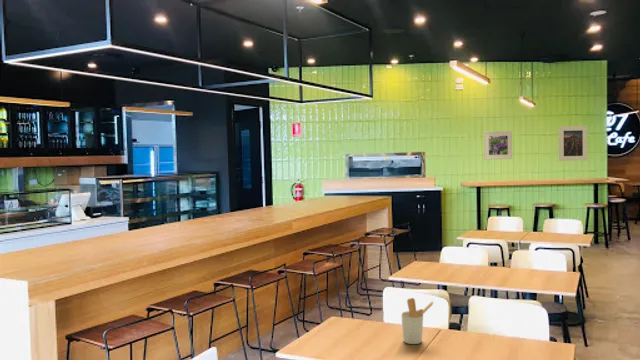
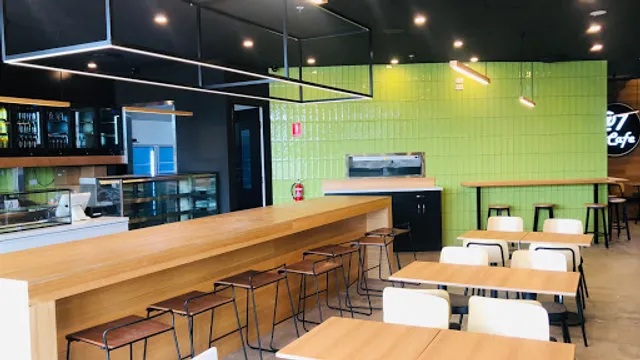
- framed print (573, 143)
- utensil holder (418, 321)
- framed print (498, 145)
